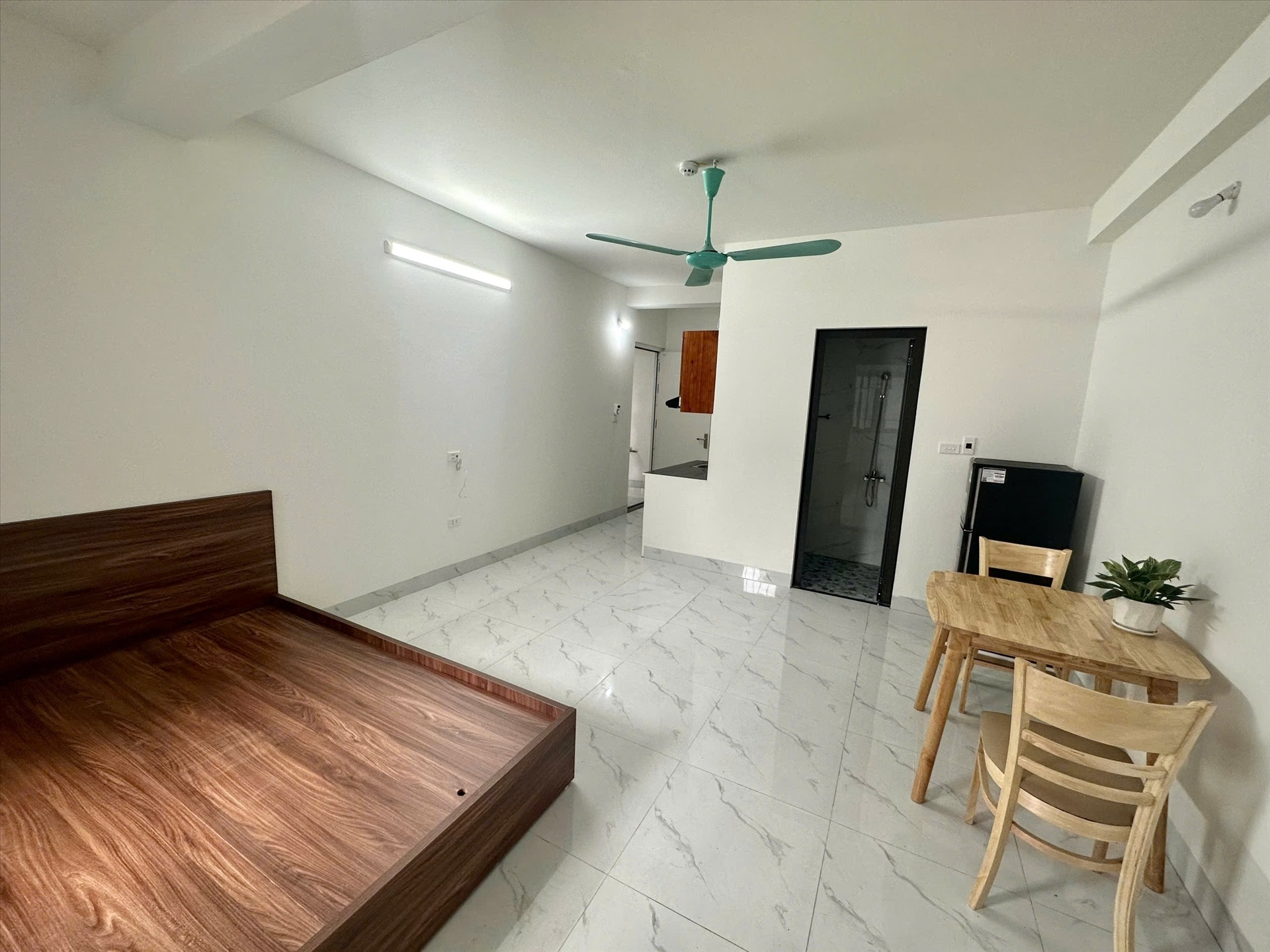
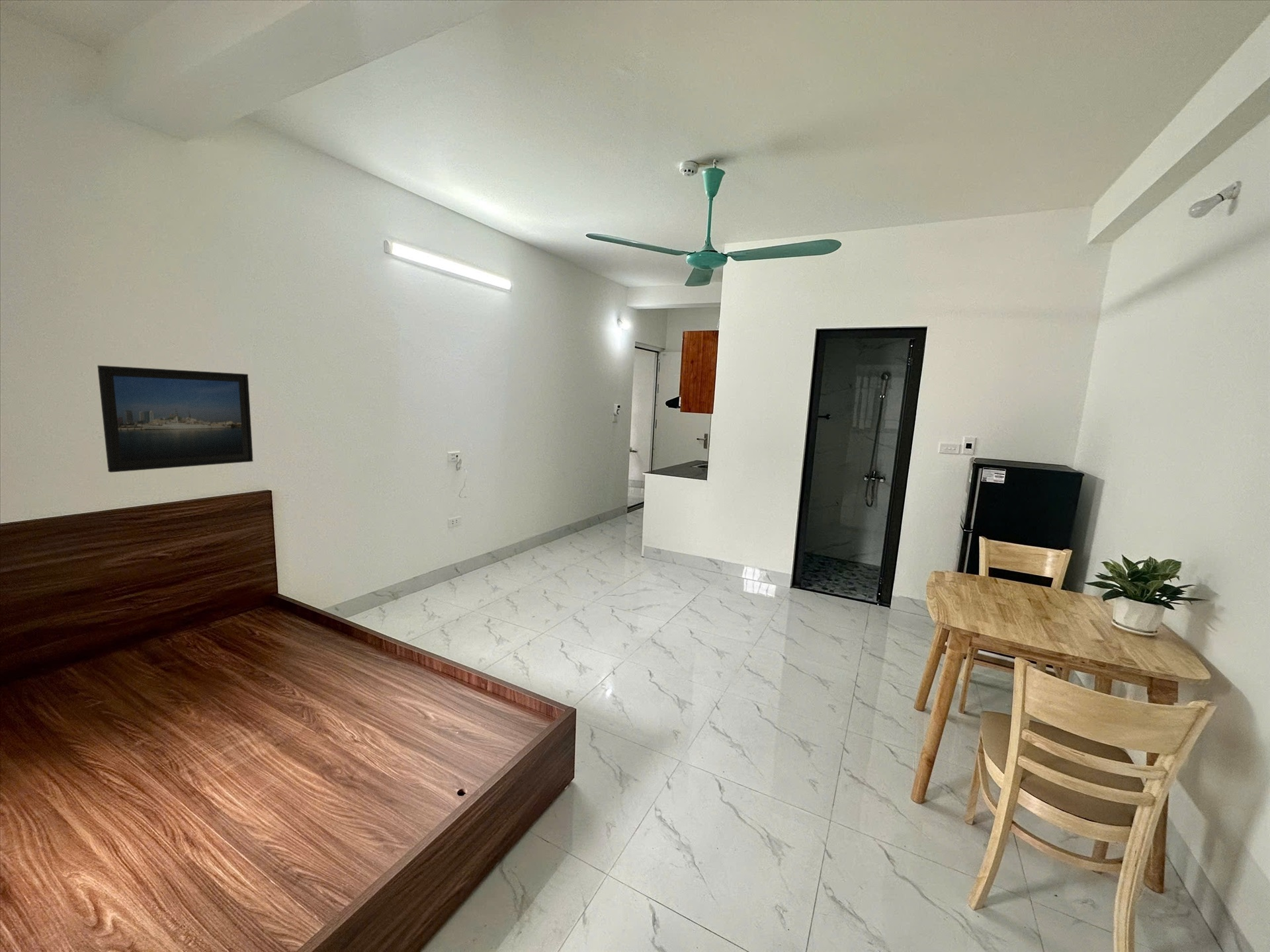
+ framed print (184, 418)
